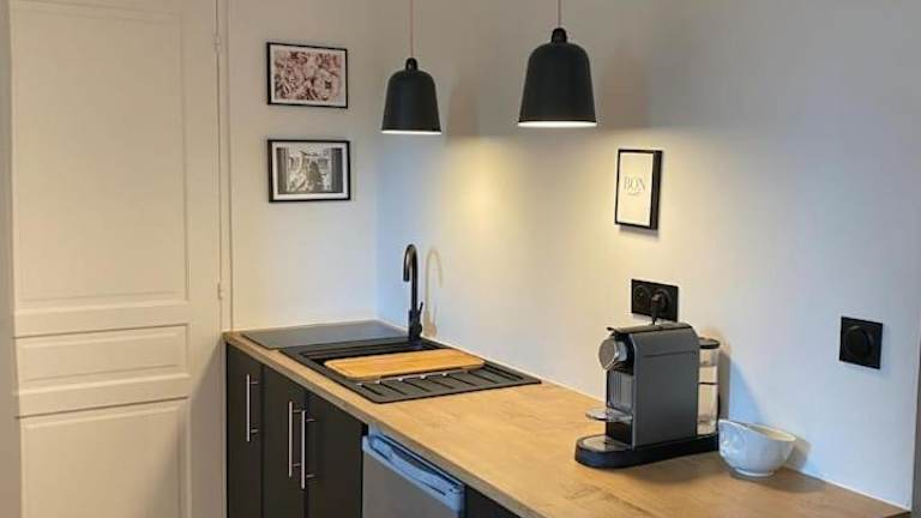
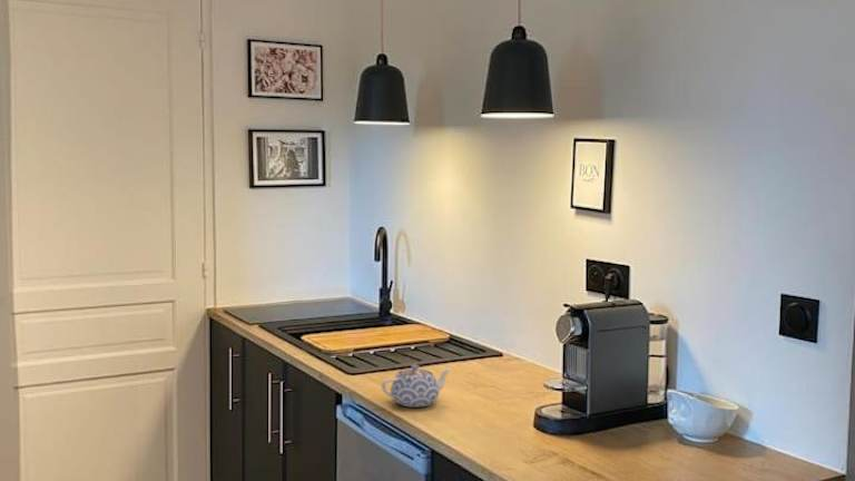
+ teapot (416, 383)
